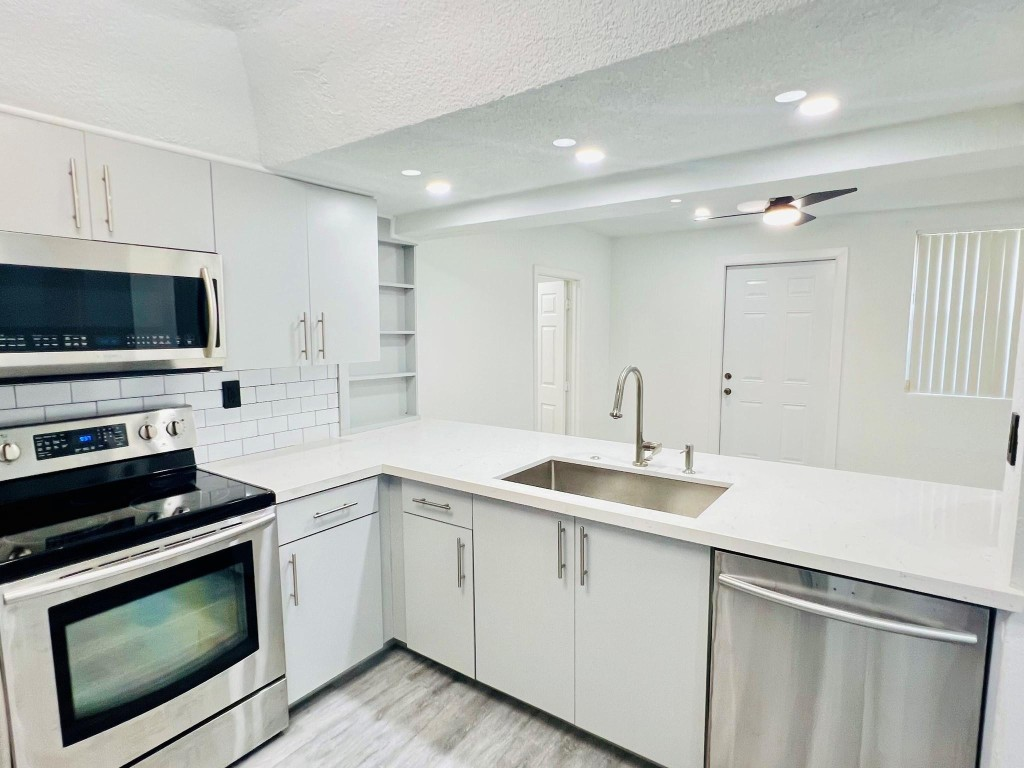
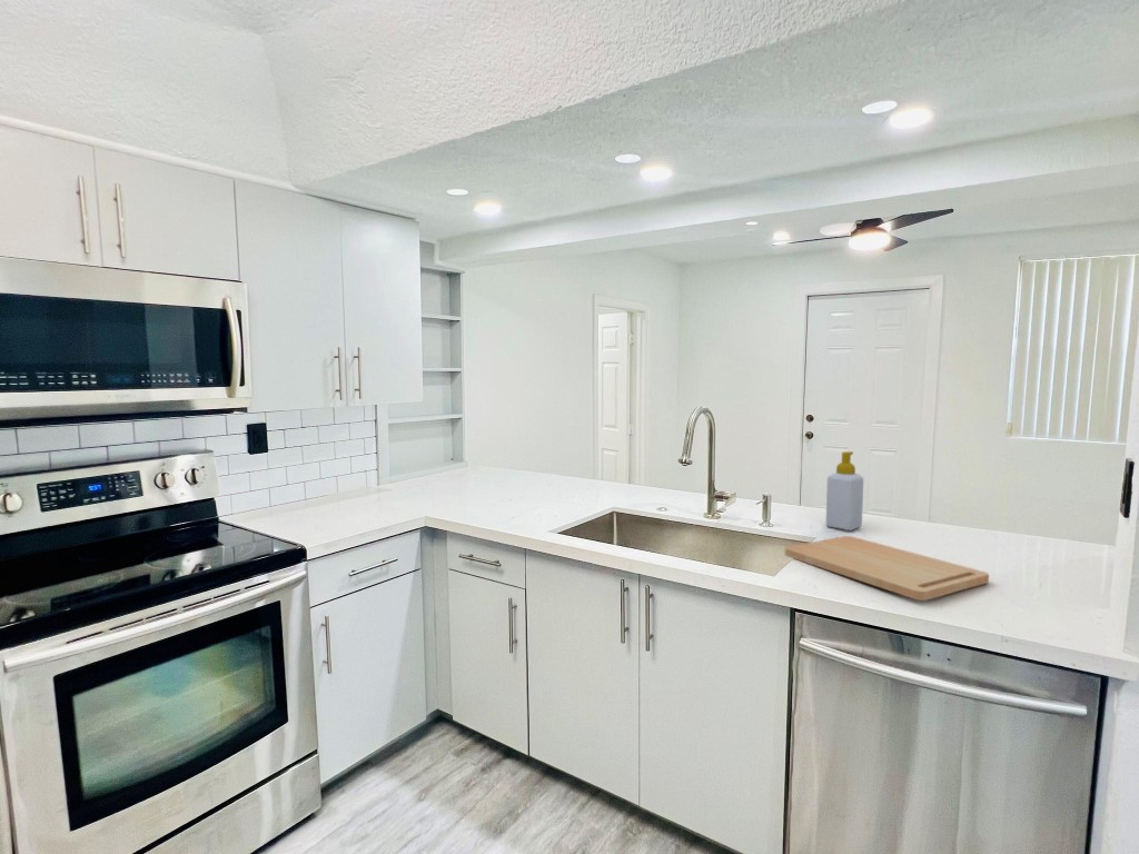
+ soap bottle (844, 489)
+ cutting board (879, 563)
